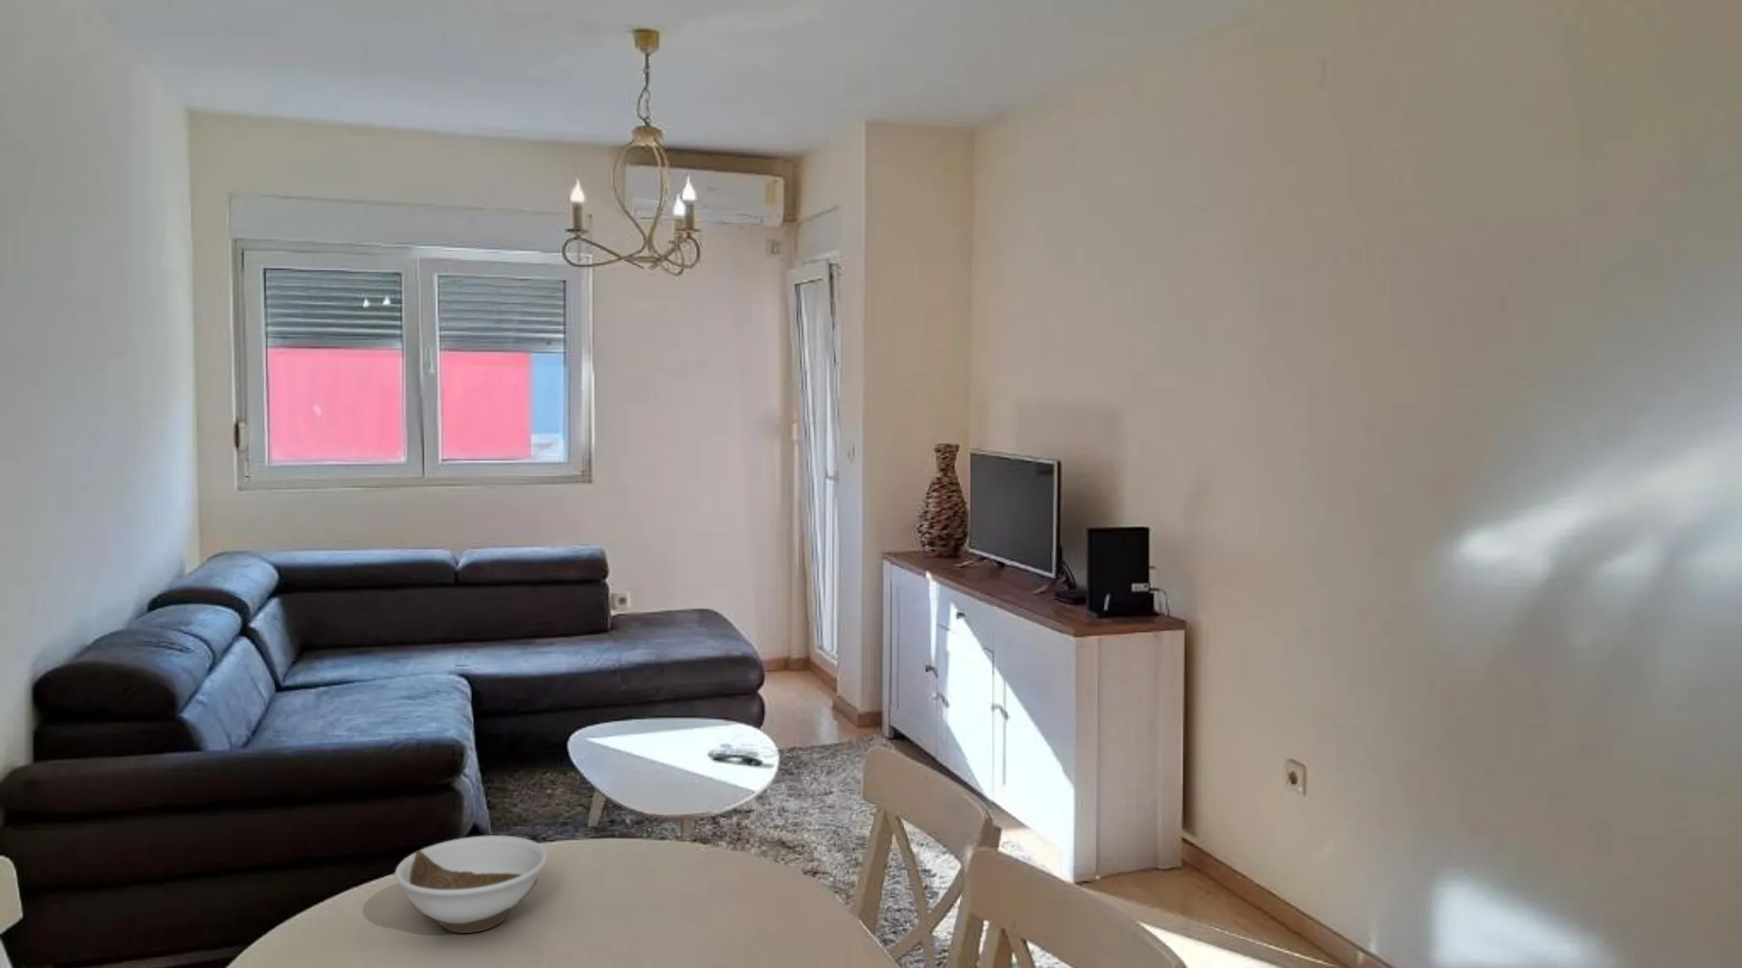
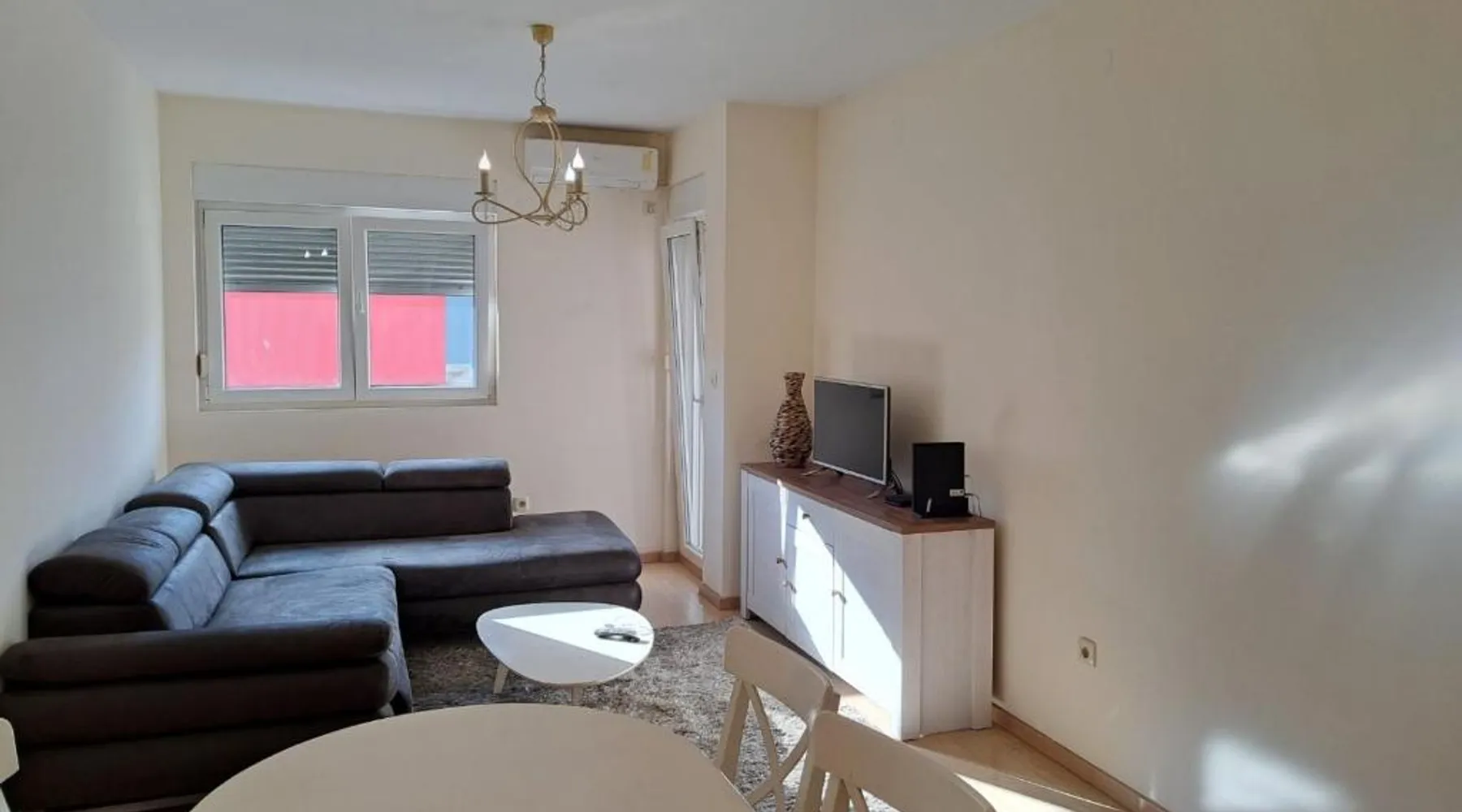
- bowl (472, 891)
